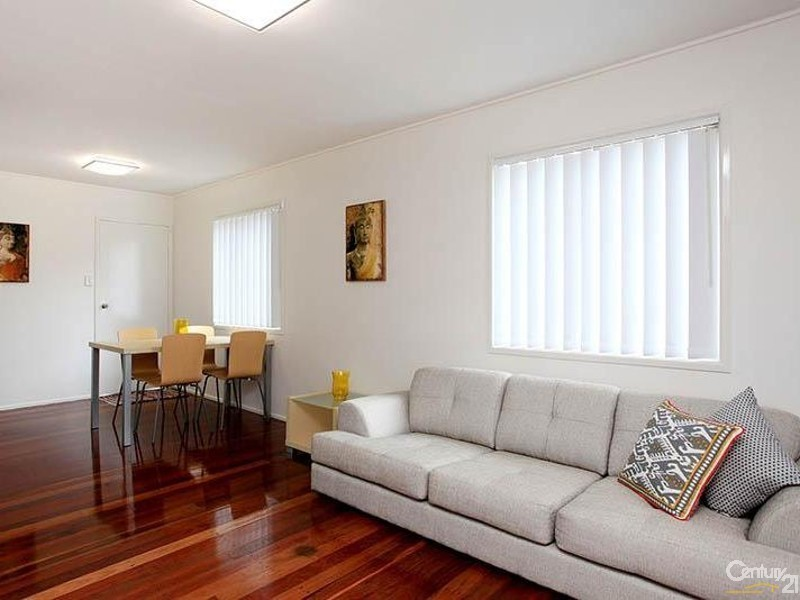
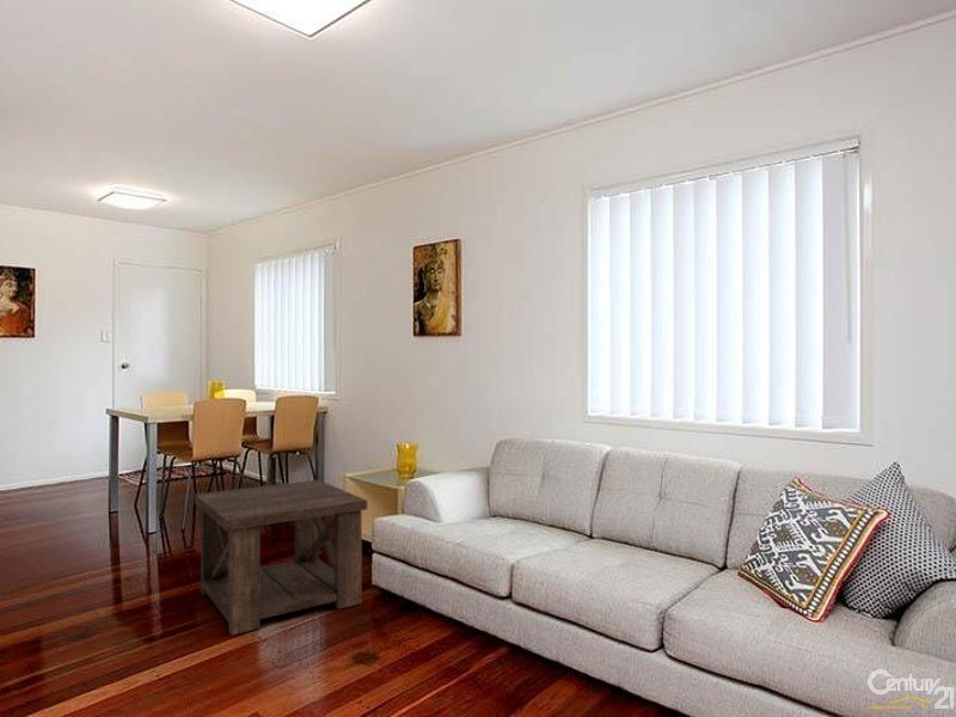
+ side table (283, 563)
